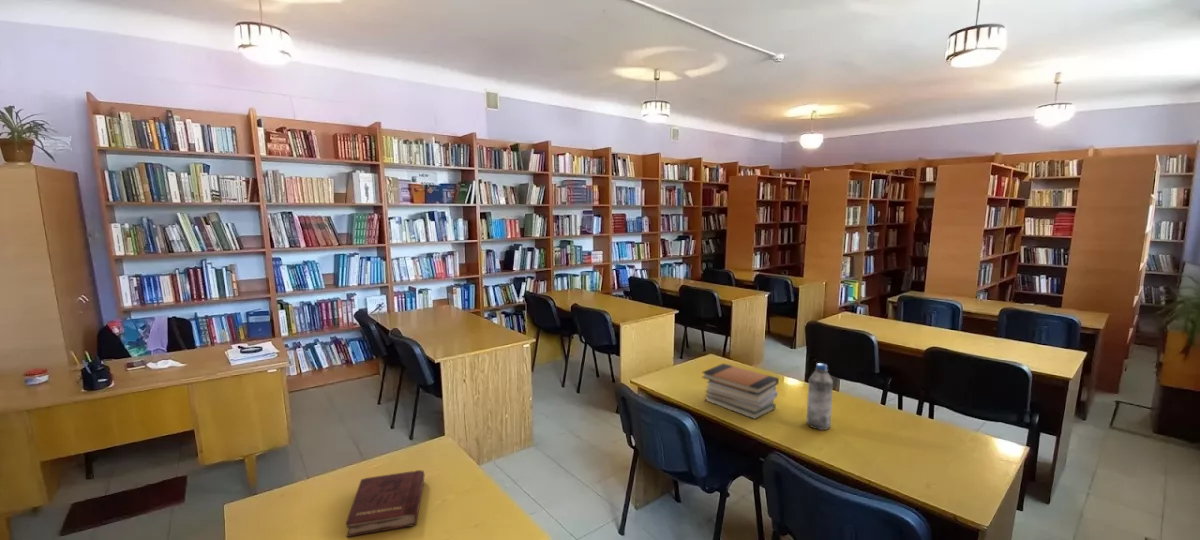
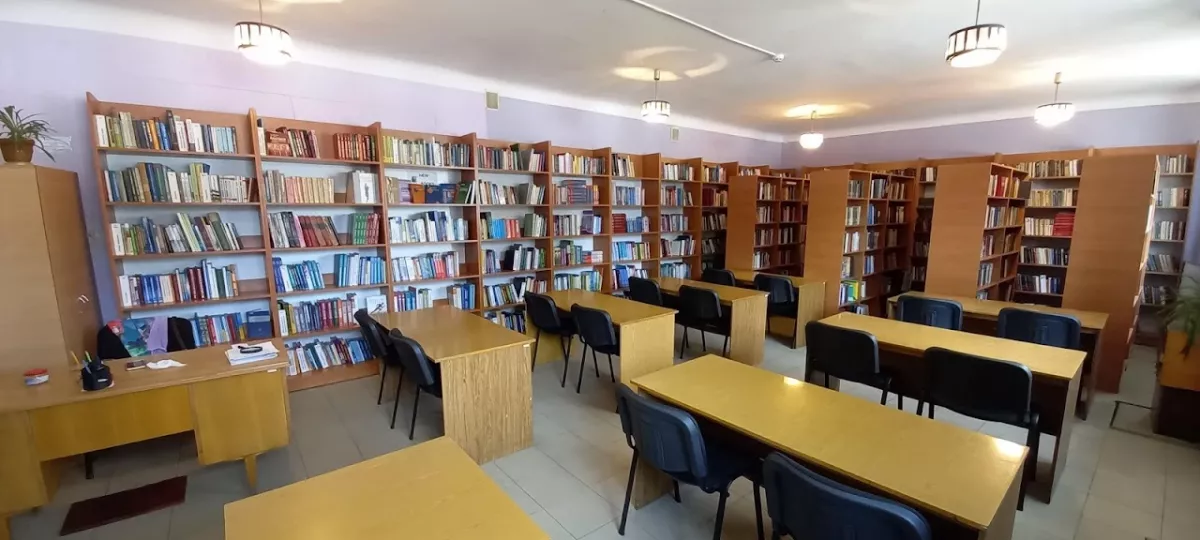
- water bottle (820, 395)
- book stack (739, 390)
- hardback book (388, 499)
